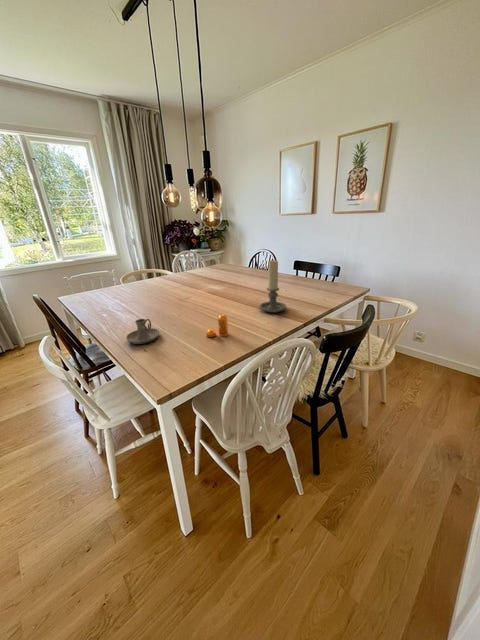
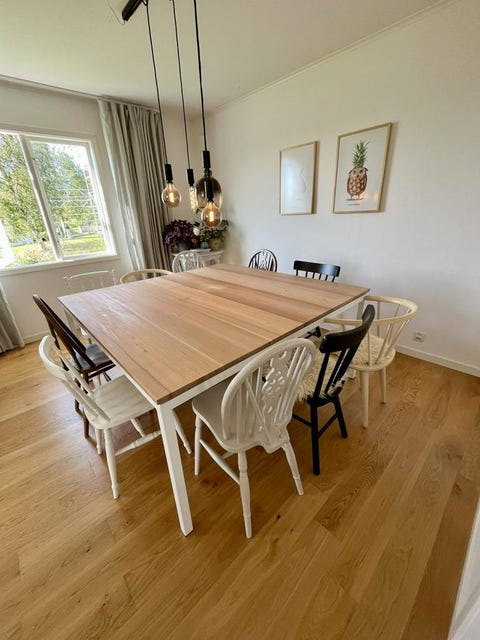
- pepper shaker (218, 324)
- candle holder (272, 285)
- candle holder (143, 328)
